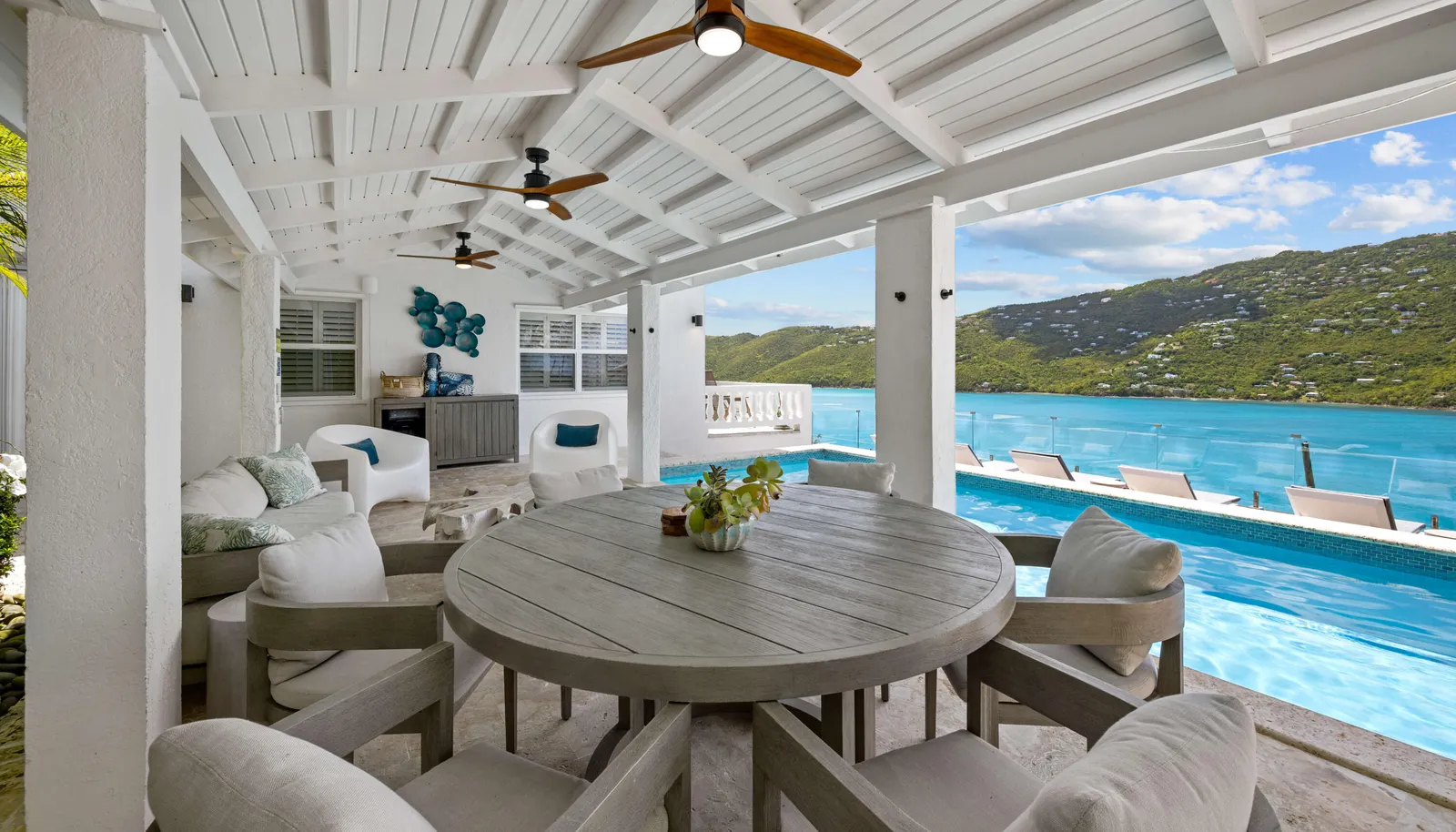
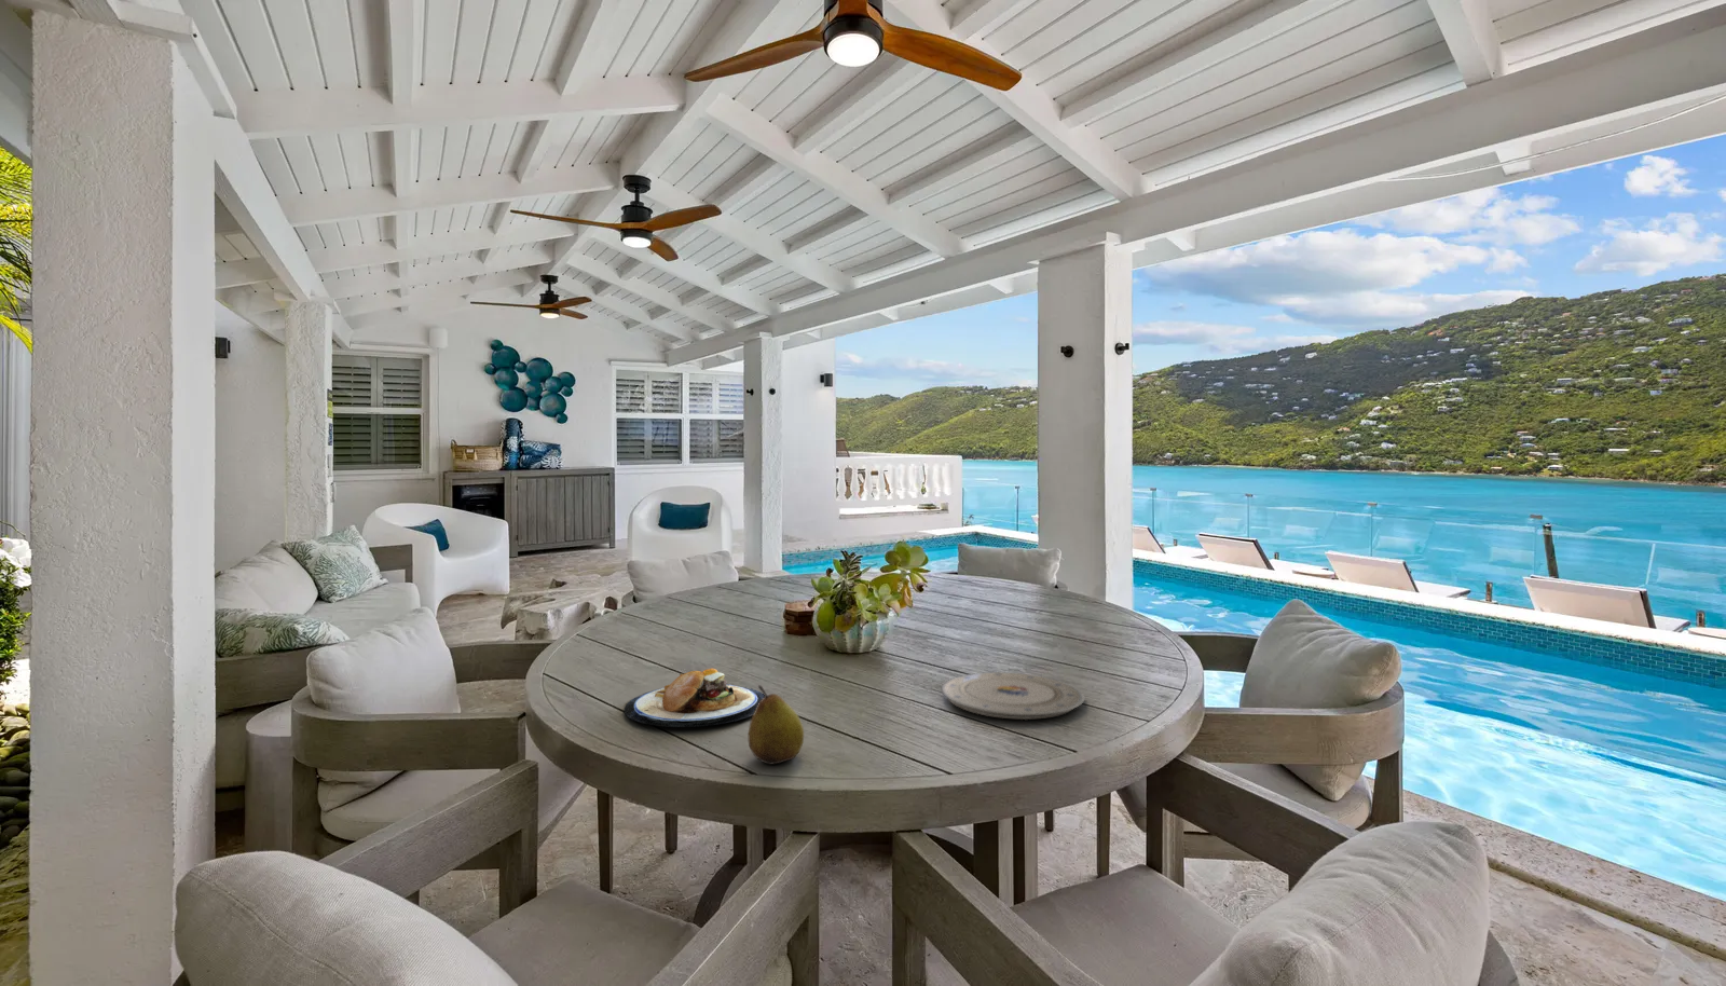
+ plate (1011, 694)
+ fruit (775, 721)
+ plate (697, 684)
